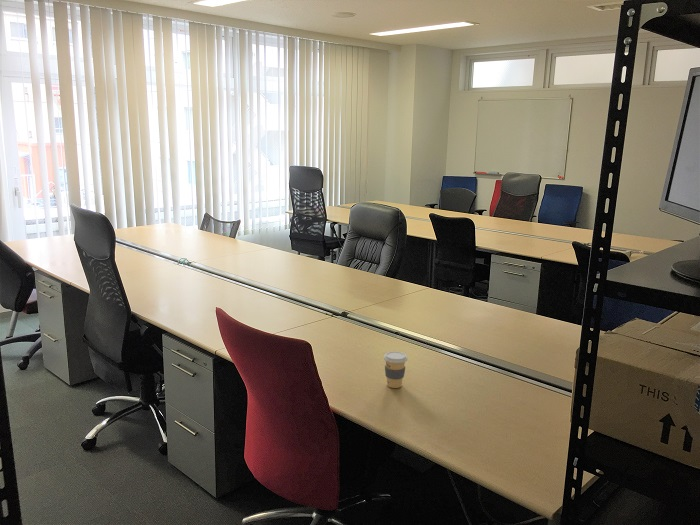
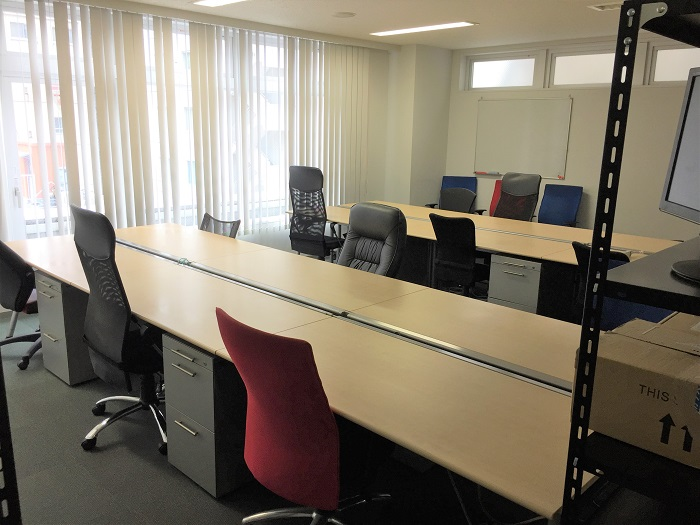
- coffee cup (395, 370)
